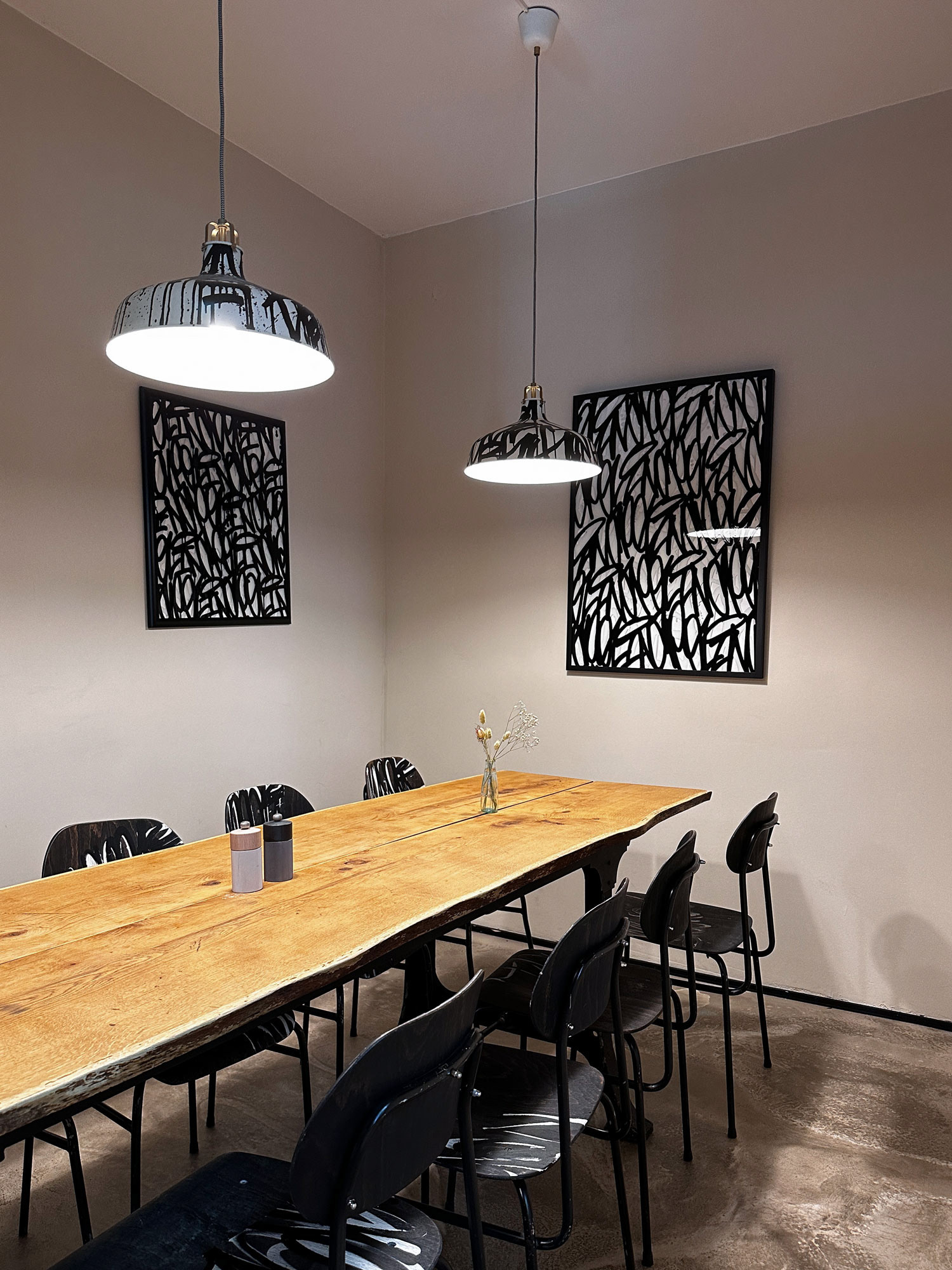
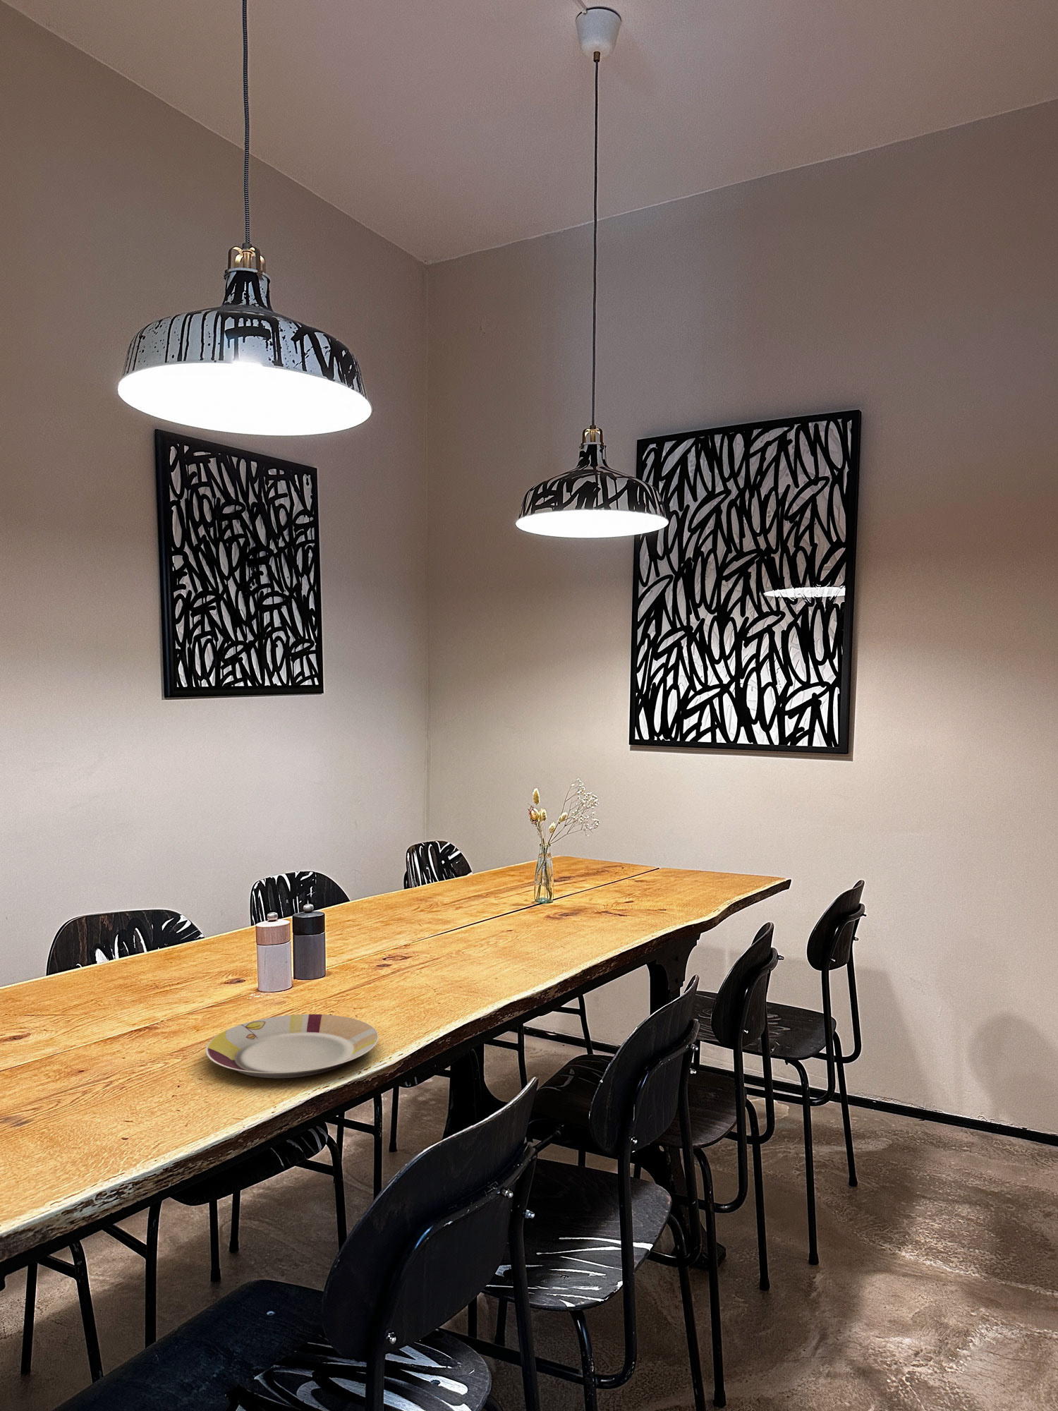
+ plate (293, 1047)
